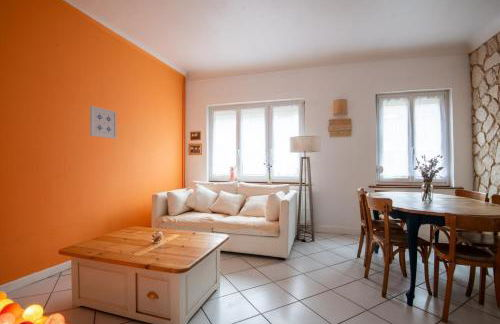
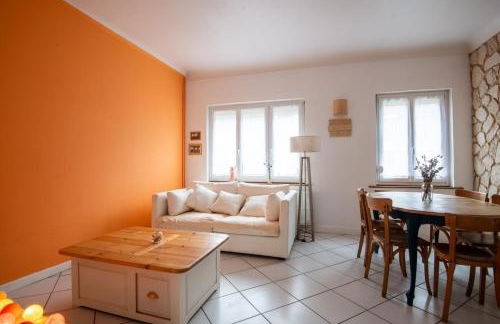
- wall art (103, 123)
